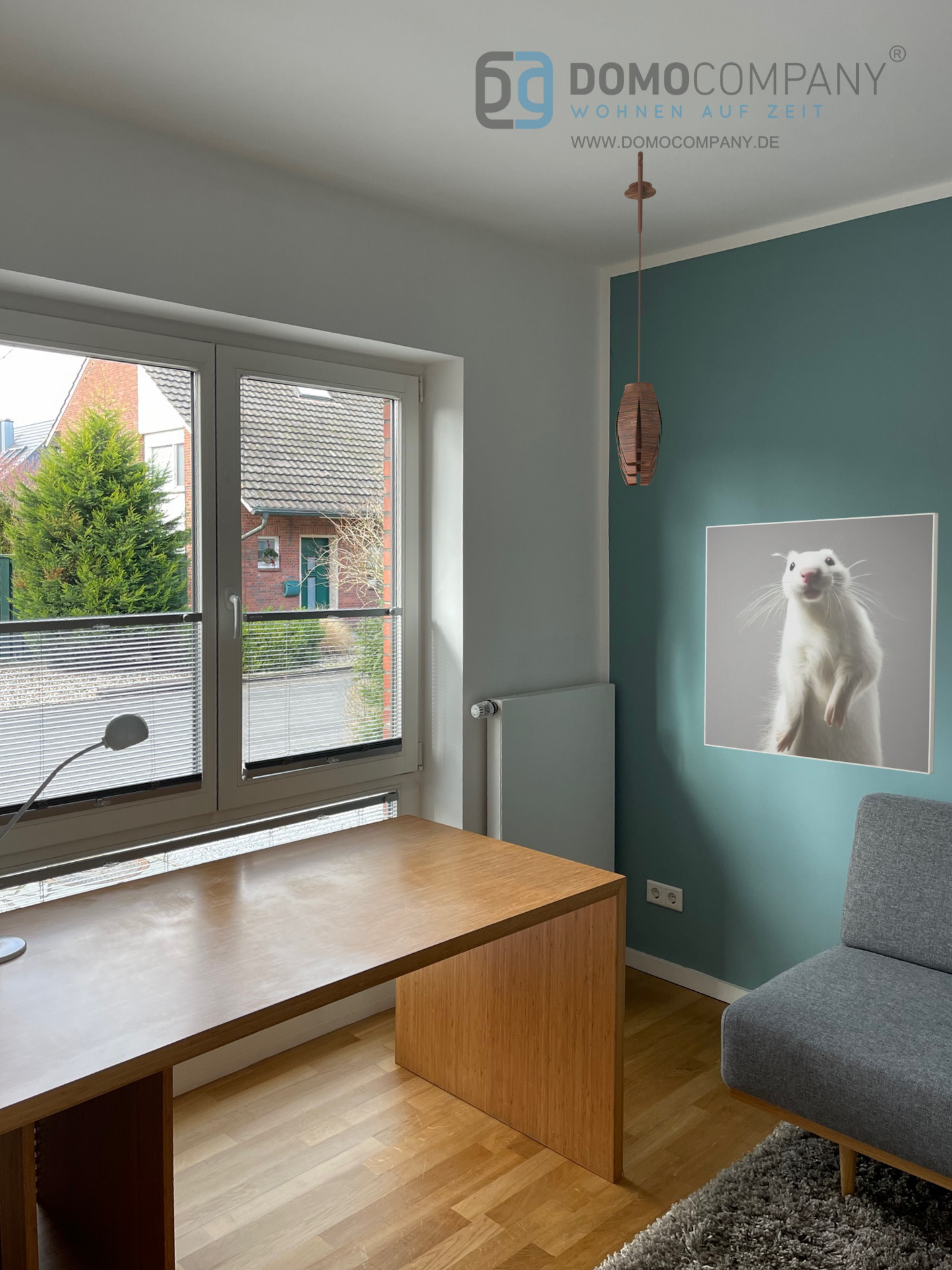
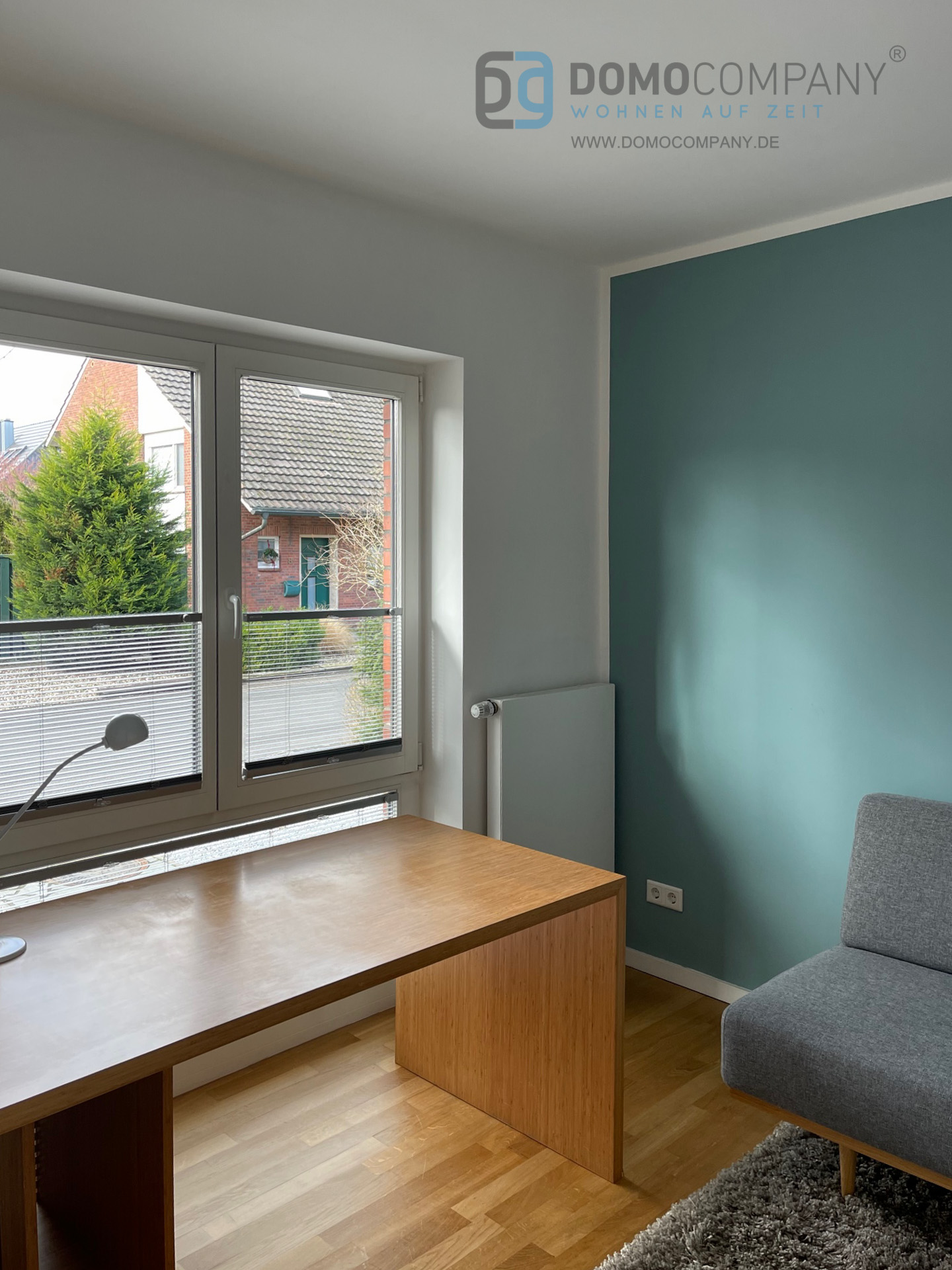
- pendant light (639, 331)
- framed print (811, 640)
